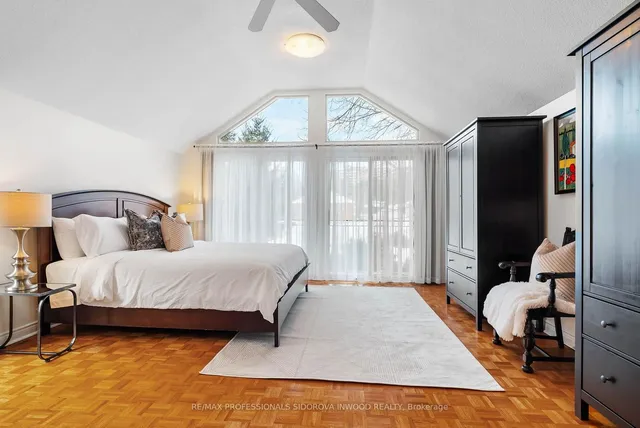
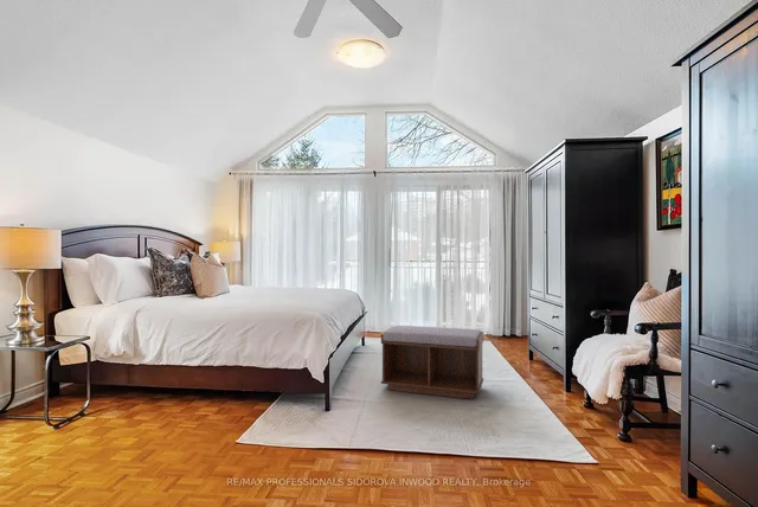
+ bench (432, 358)
